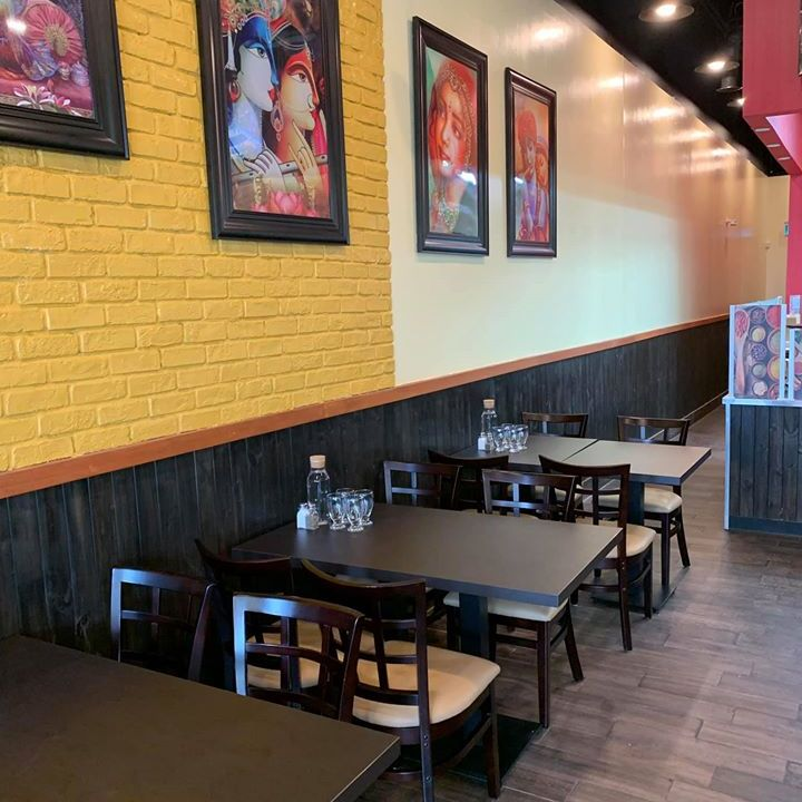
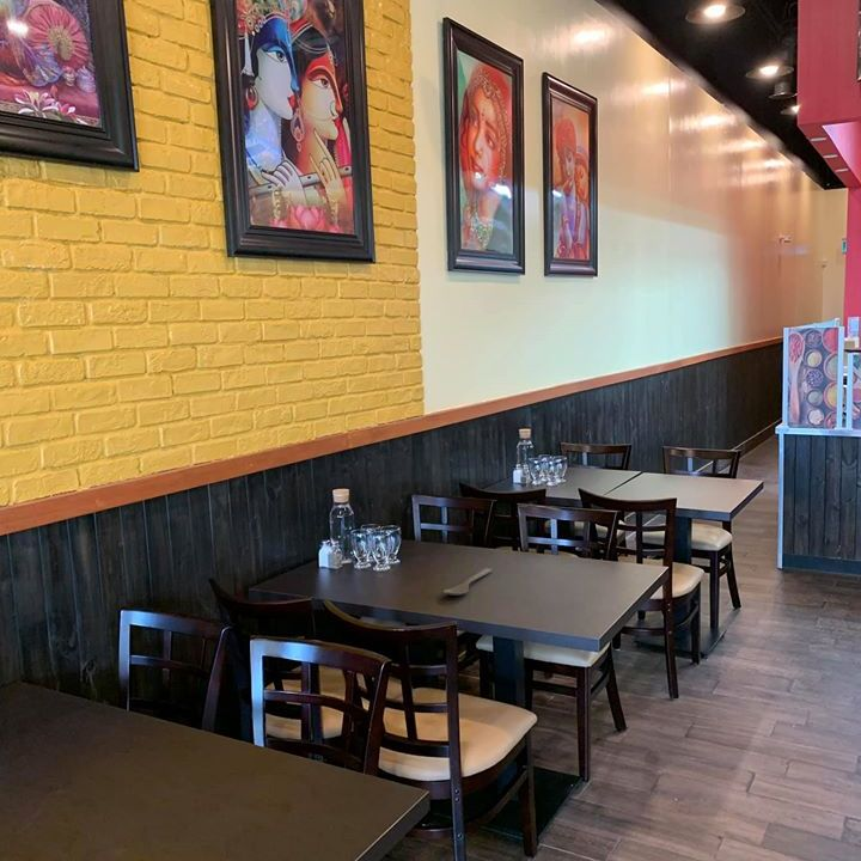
+ spoon (470, 580)
